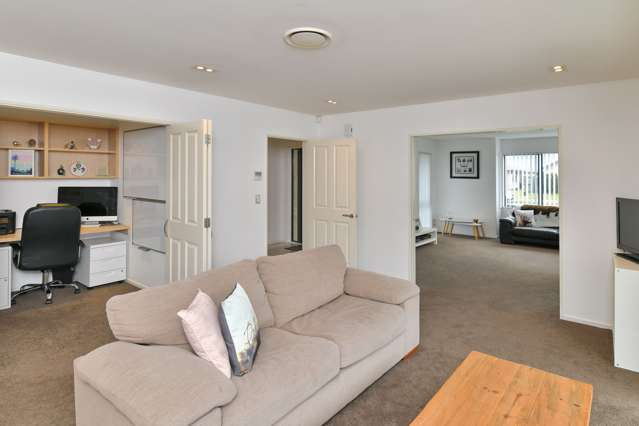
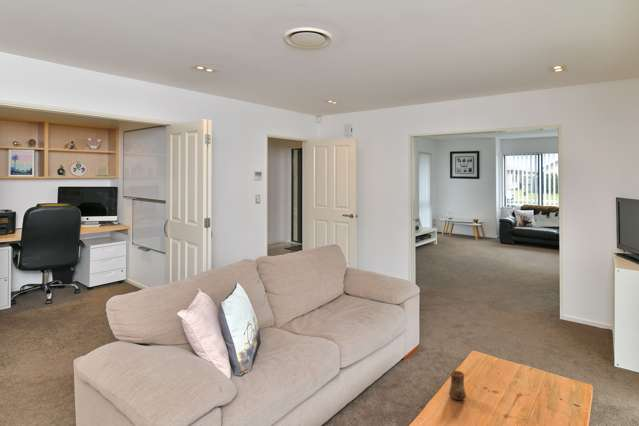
+ cup (457, 385)
